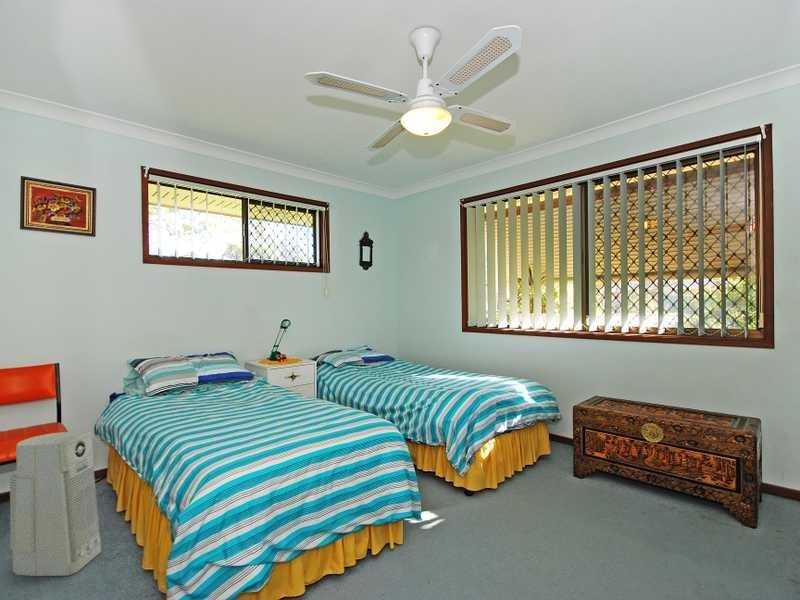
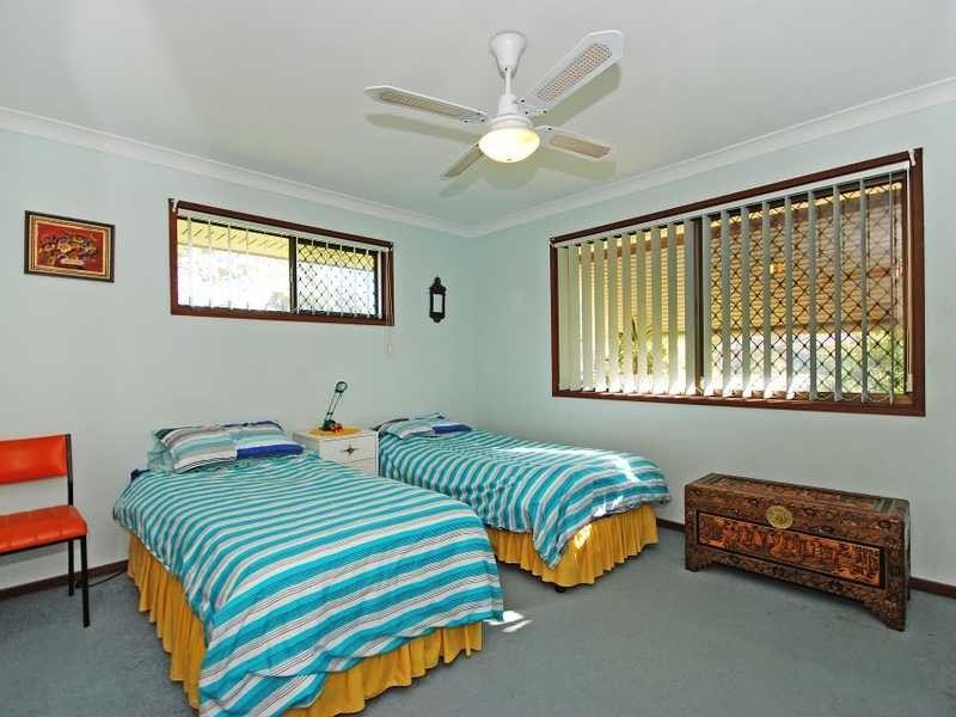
- air purifier (55, 499)
